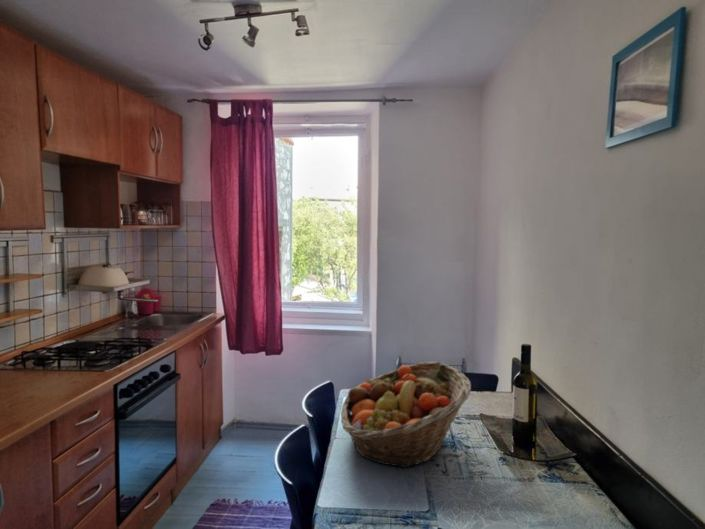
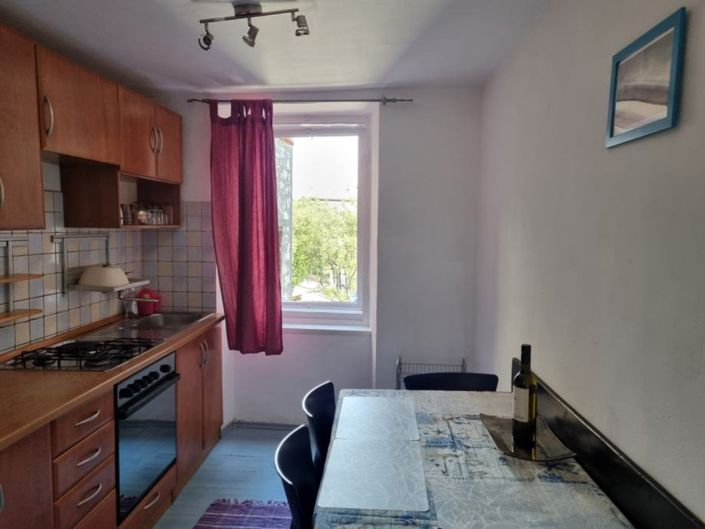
- fruit basket (403, 406)
